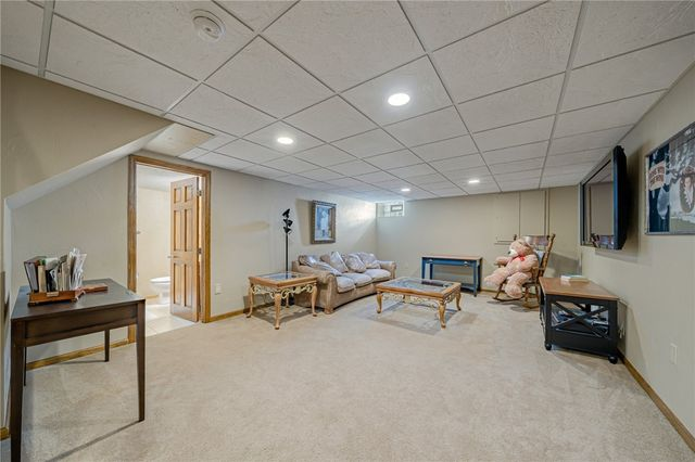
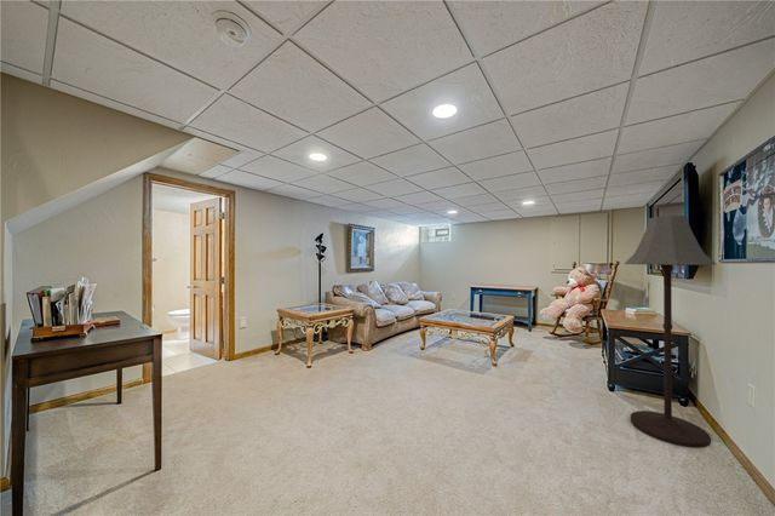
+ floor lamp (667, 322)
